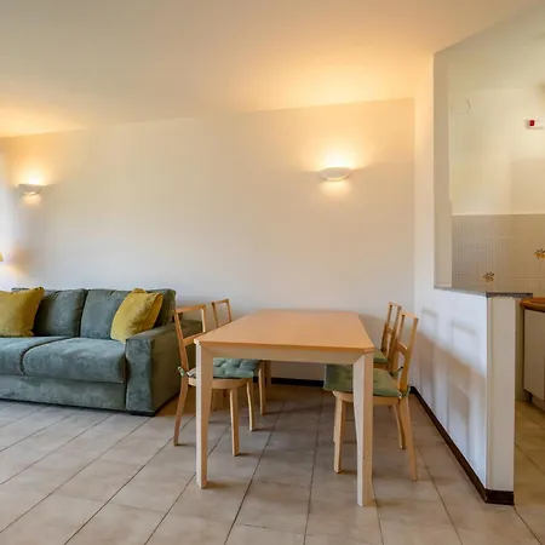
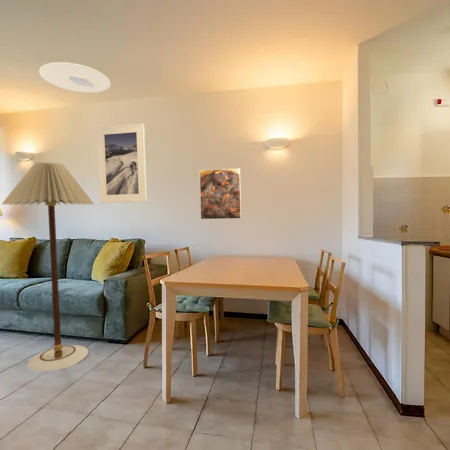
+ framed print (220, 194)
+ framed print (121, 164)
+ ceiling light (76, 76)
+ floor lamp (53, 262)
